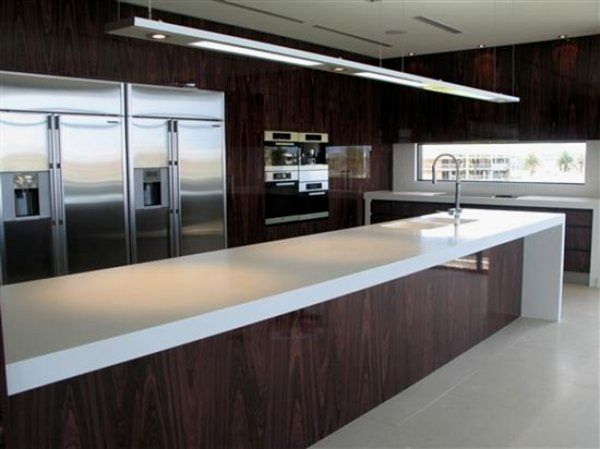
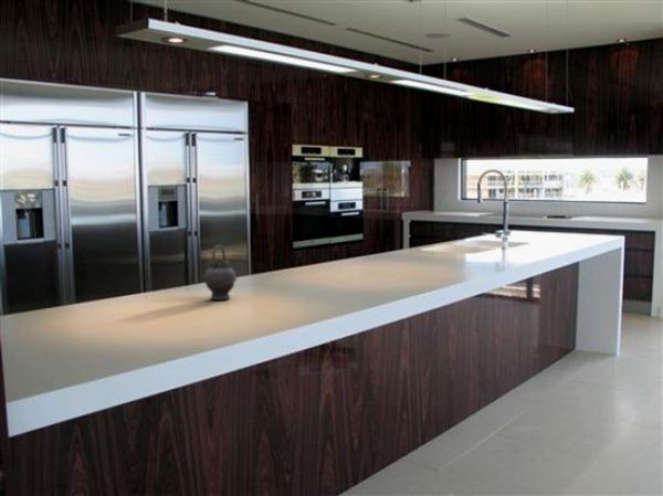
+ teapot (222, 271)
